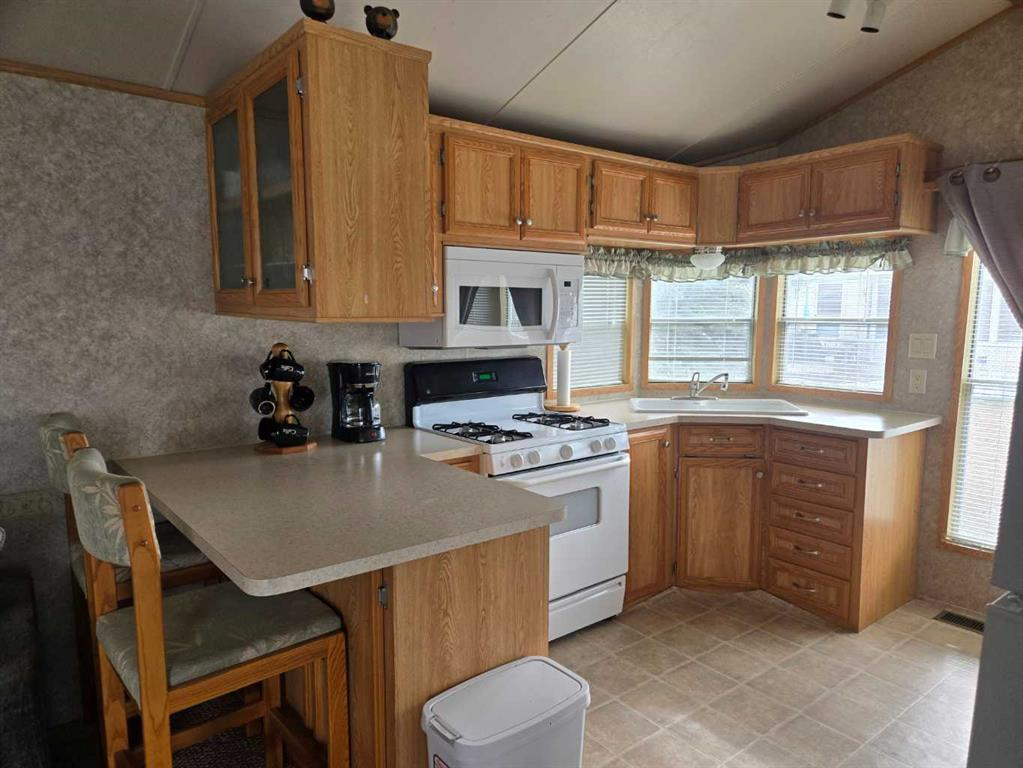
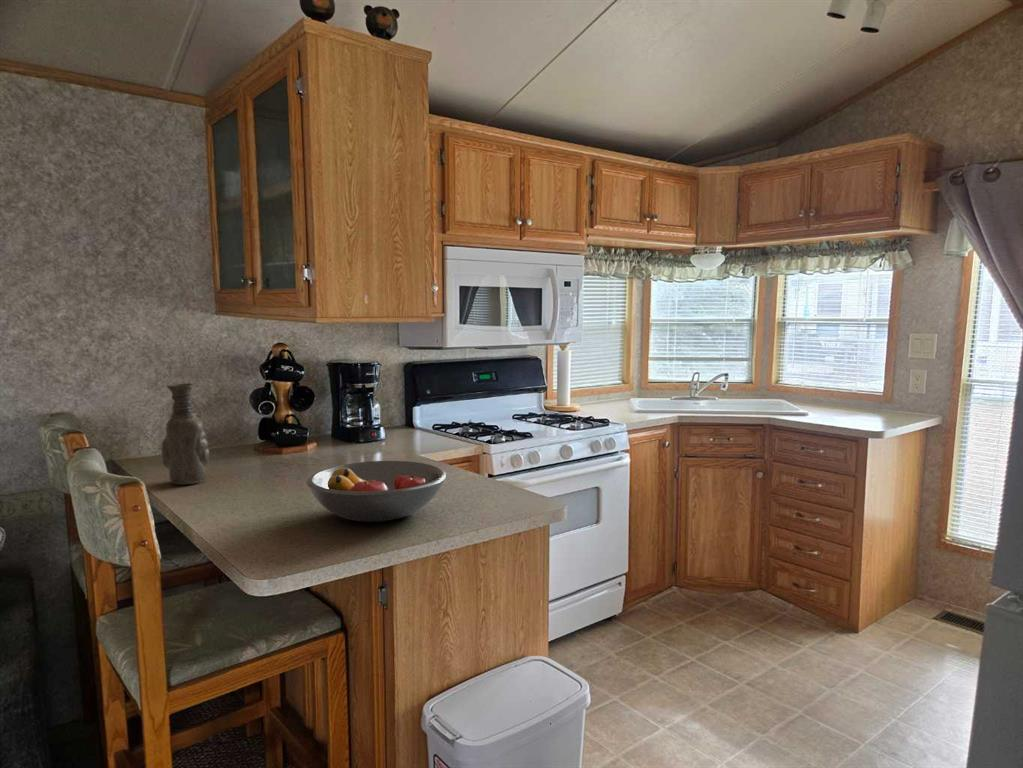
+ vase (184, 433)
+ fruit bowl (378, 489)
